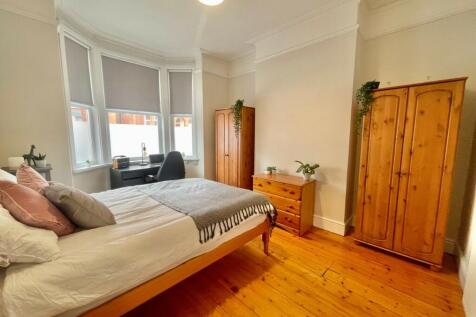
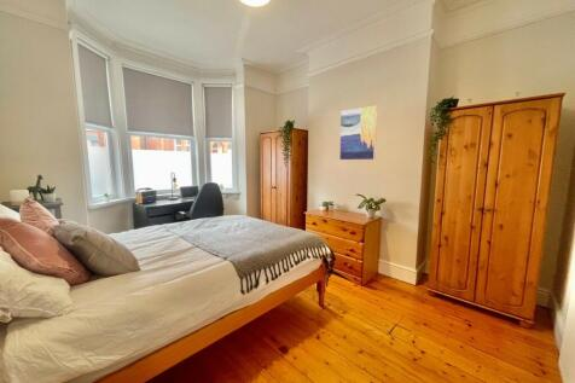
+ wall art (358, 134)
